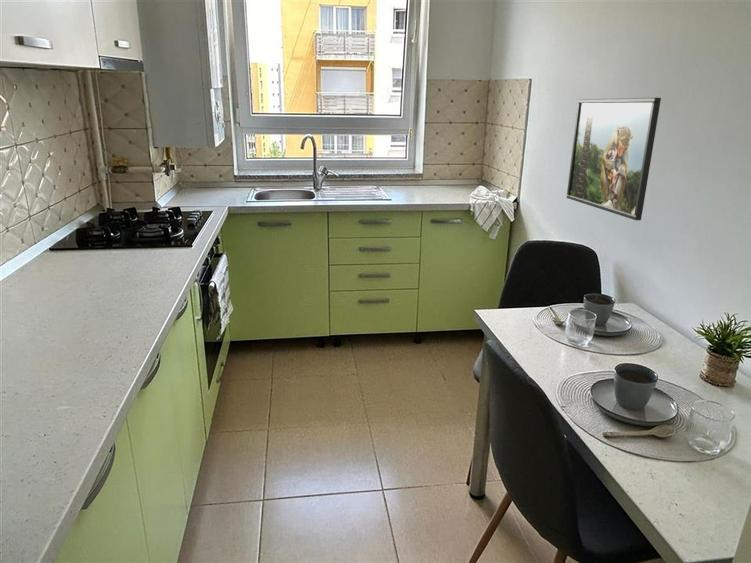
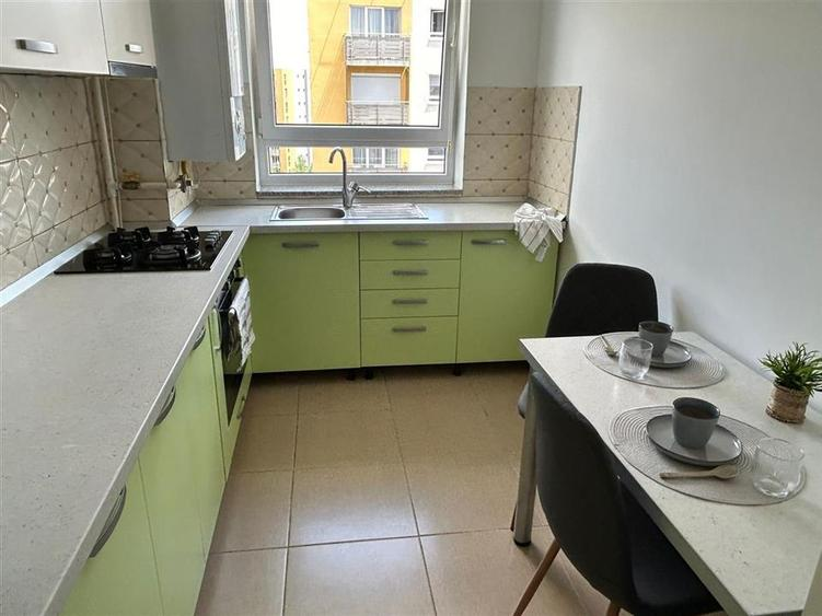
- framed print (607, 154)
